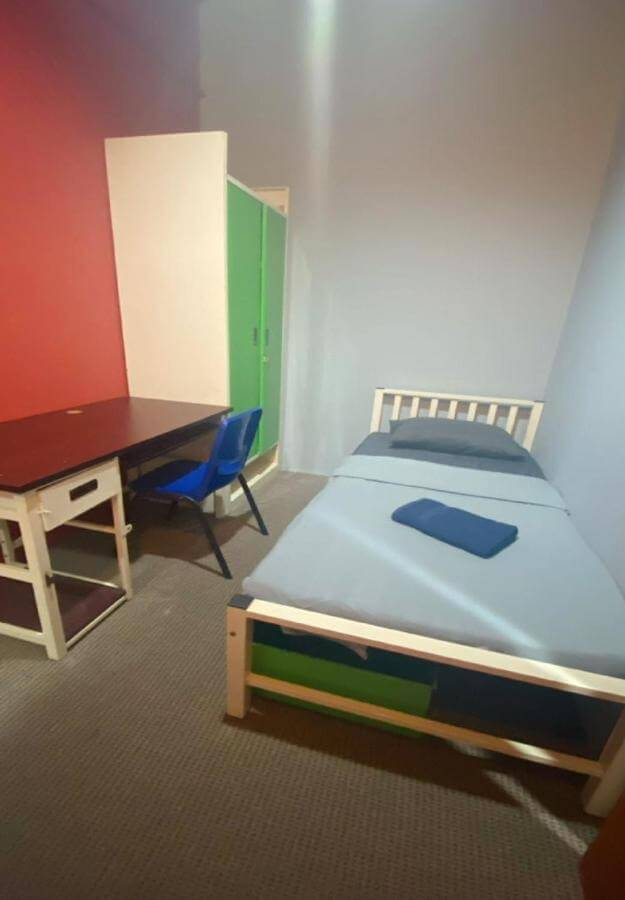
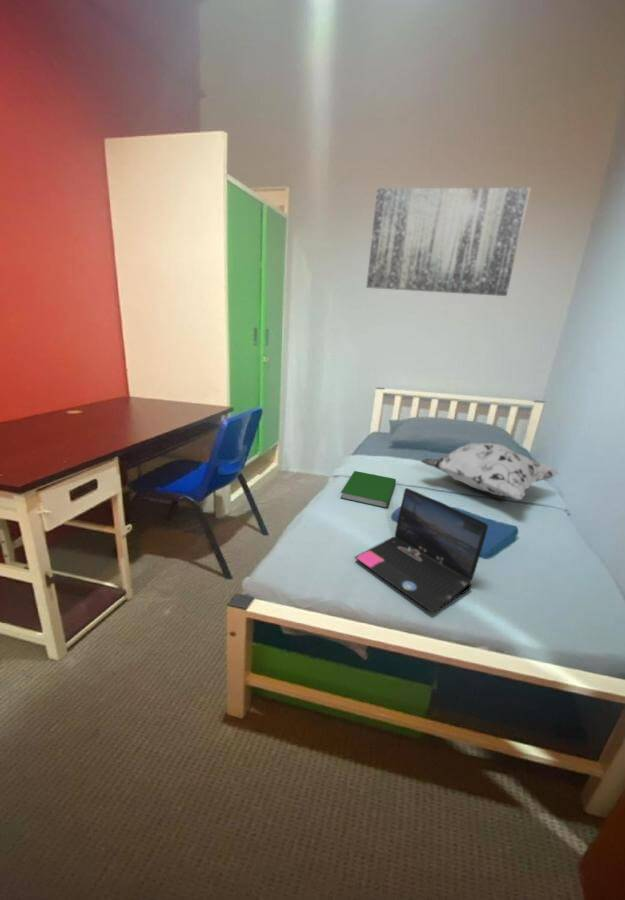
+ wall art (441, 242)
+ laptop (417, 543)
+ decorative pillow (489, 467)
+ hardcover book (369, 488)
